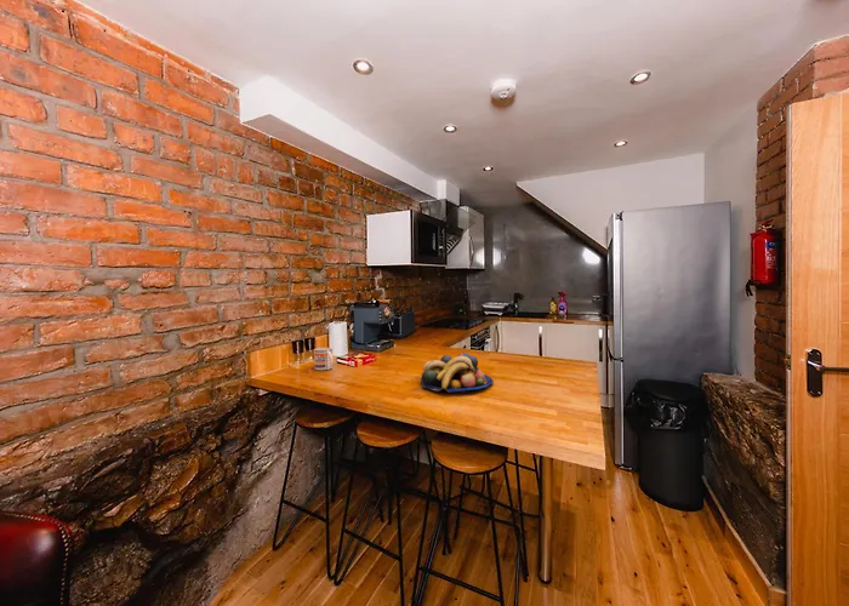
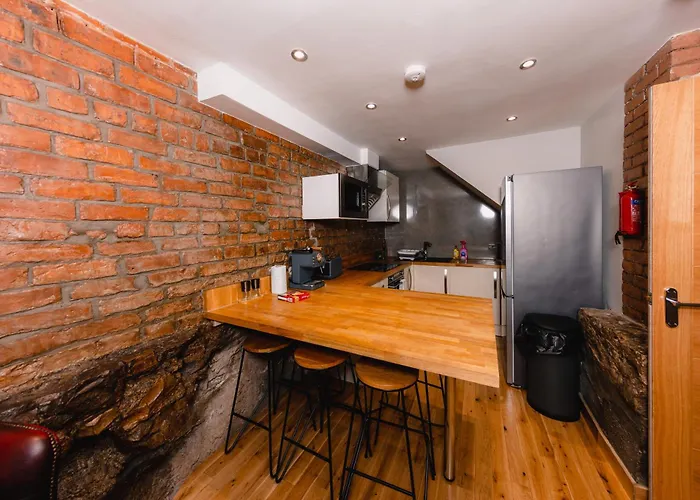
- mug (324, 359)
- fruit bowl (456, 367)
